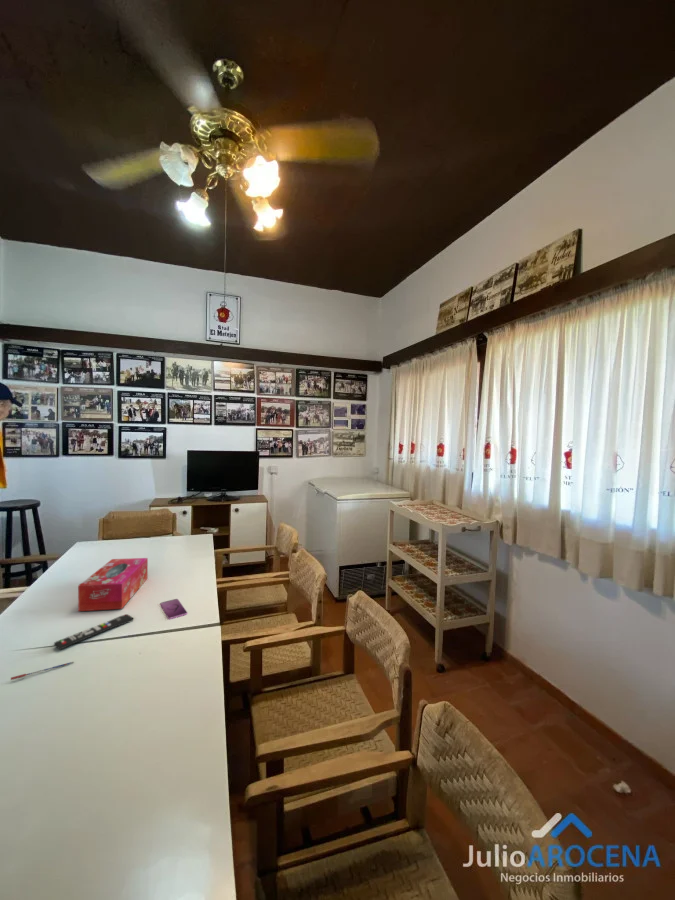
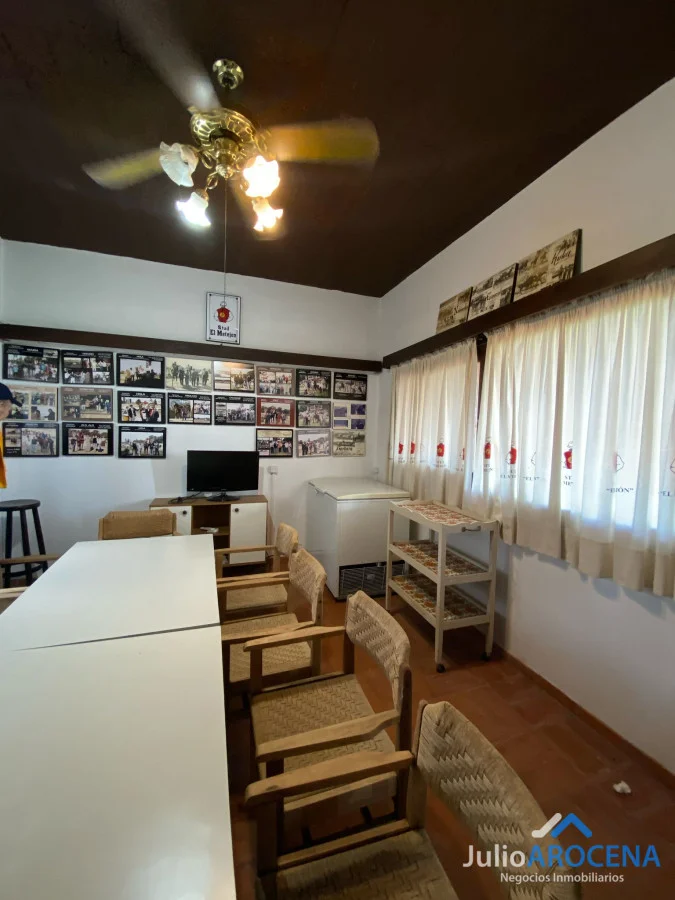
- smartphone (173, 608)
- remote control (96, 630)
- tissue box (116, 581)
- pen (43, 670)
